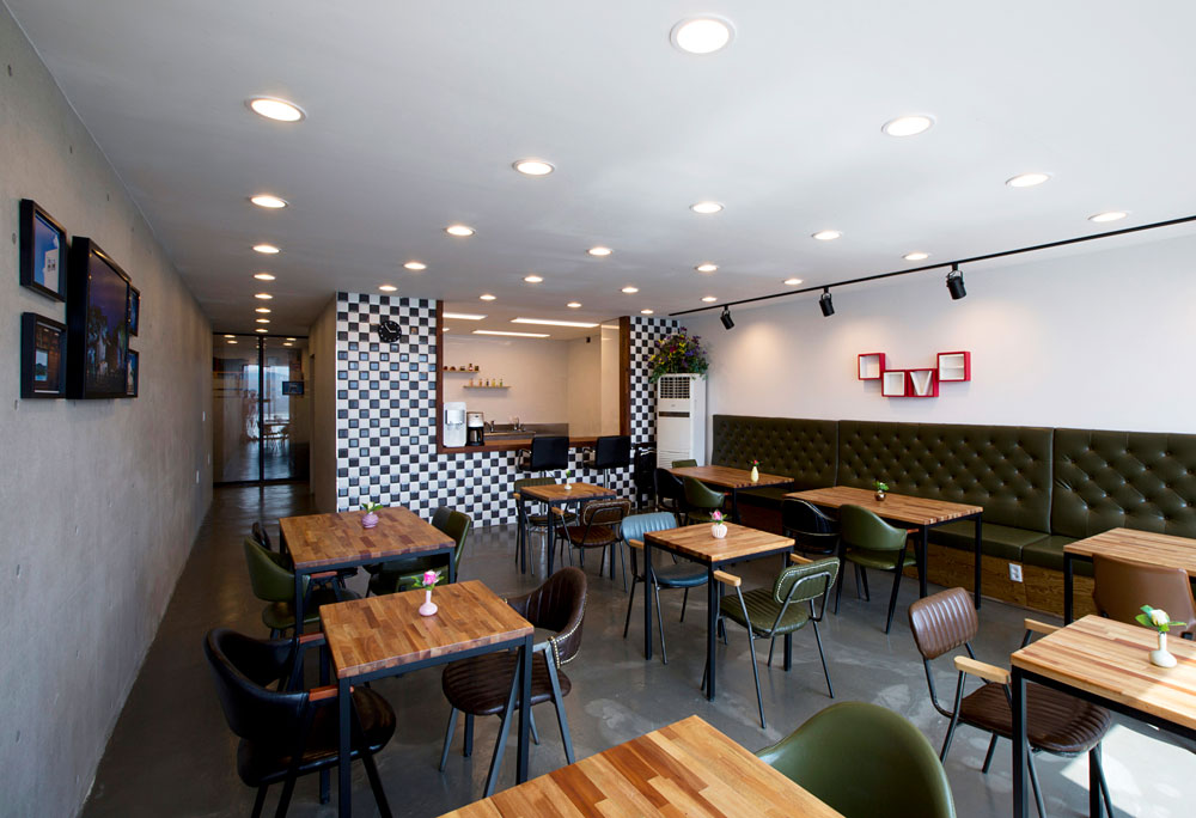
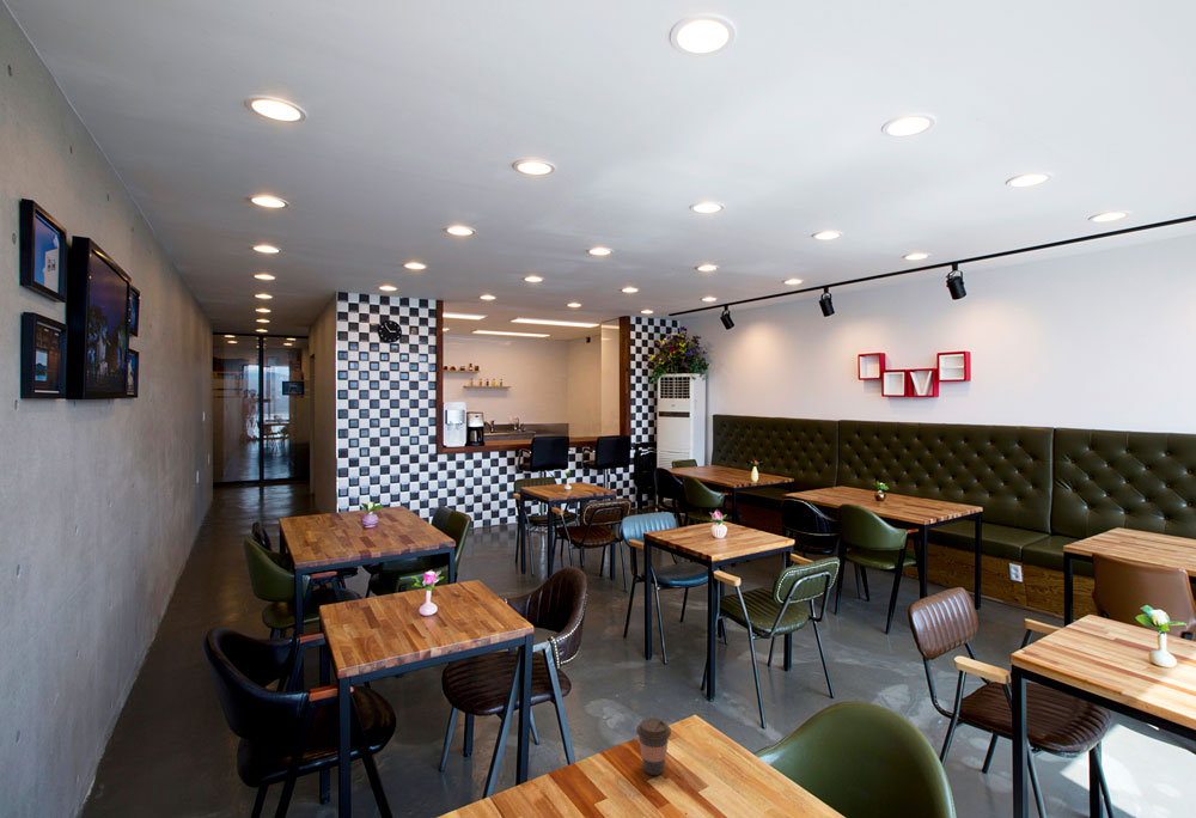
+ coffee cup (653, 746)
